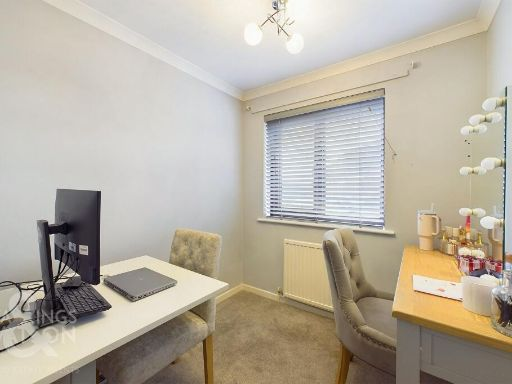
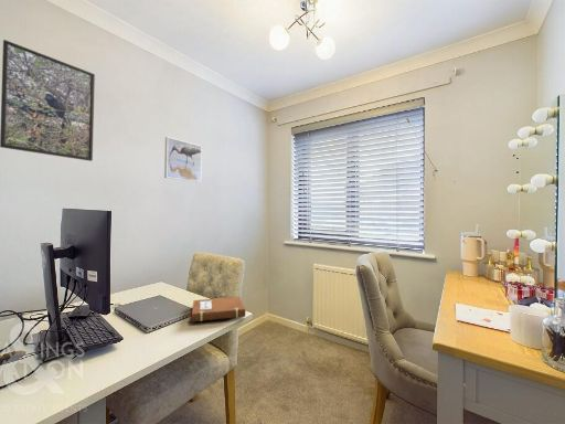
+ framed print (52, 106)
+ notebook (216, 308)
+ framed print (183, 160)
